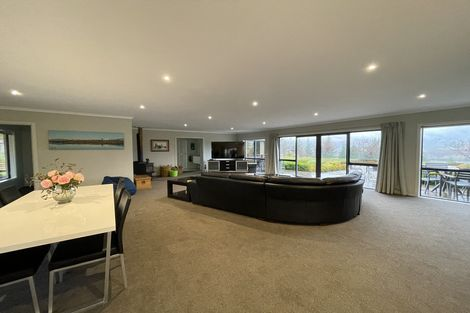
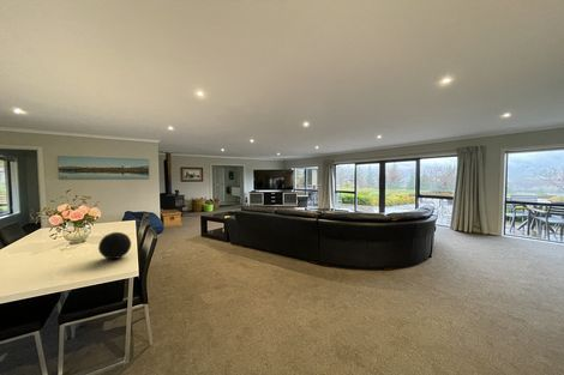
+ decorative orb (115, 244)
